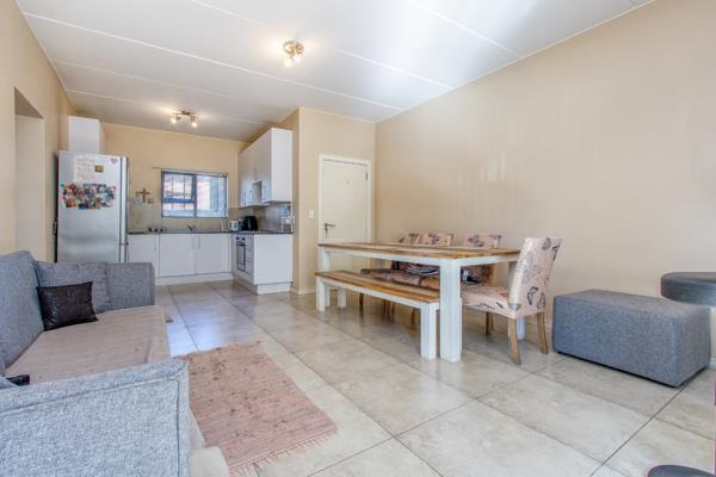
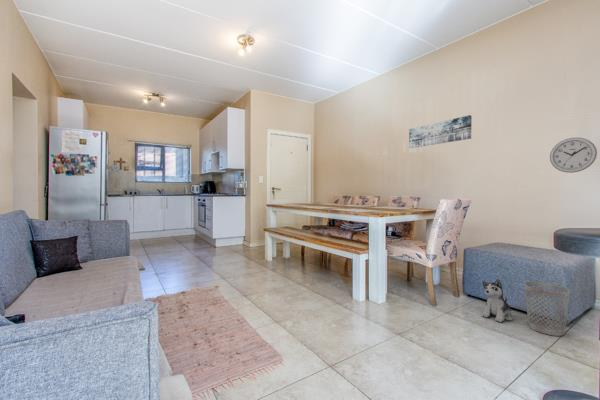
+ wastebasket (546, 307)
+ plush toy (498, 296)
+ wall clock (572, 155)
+ wall art (437, 133)
